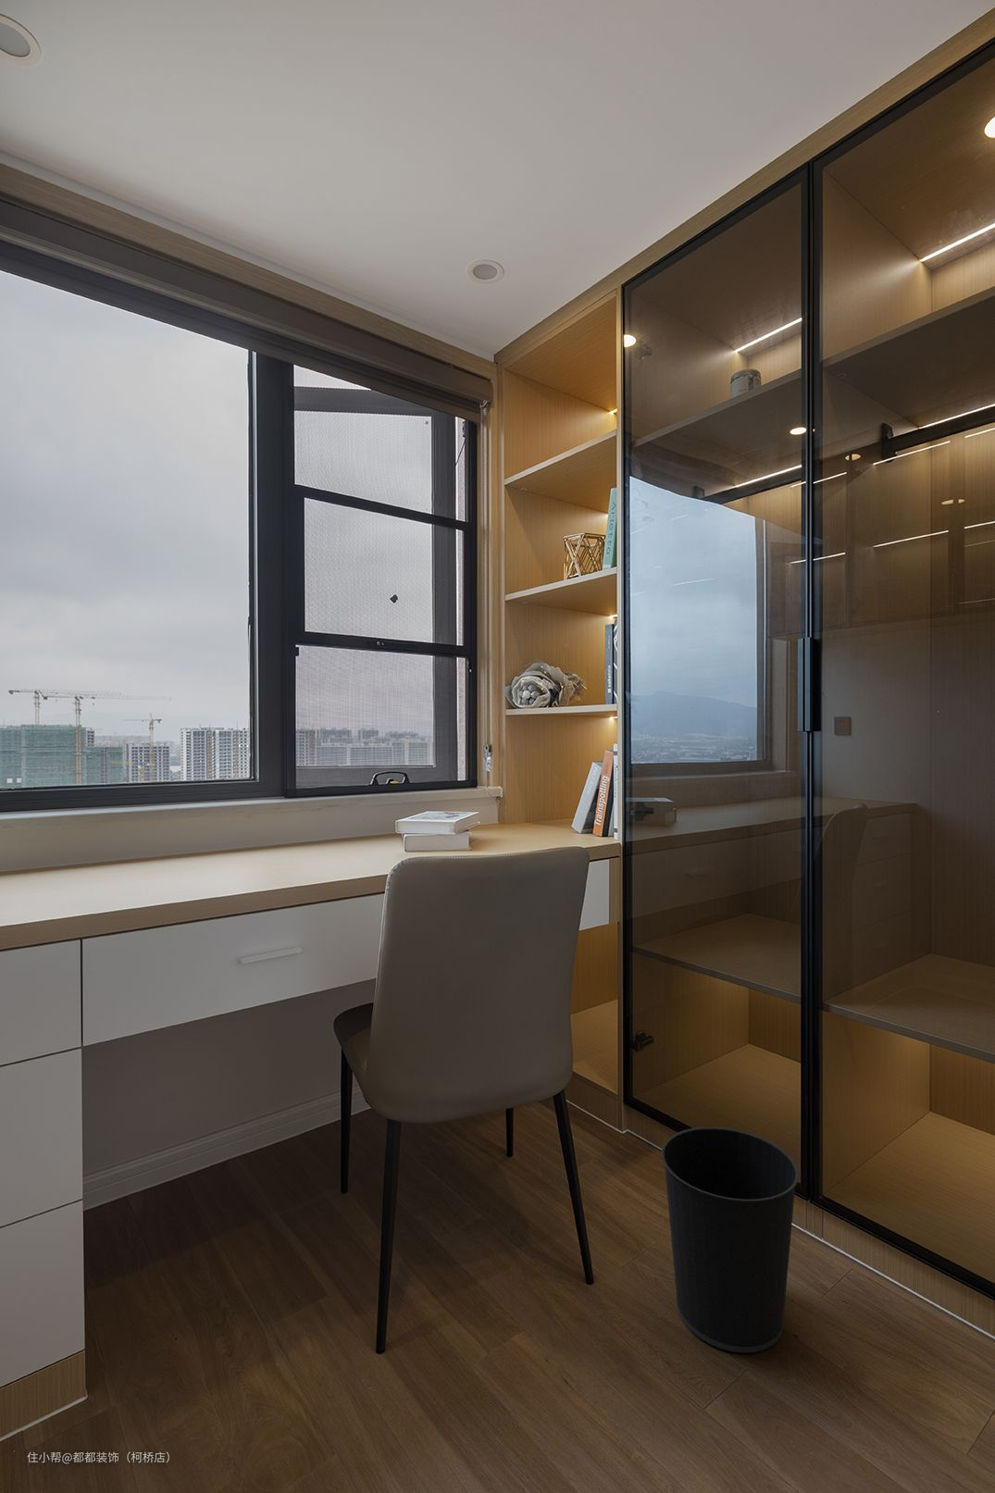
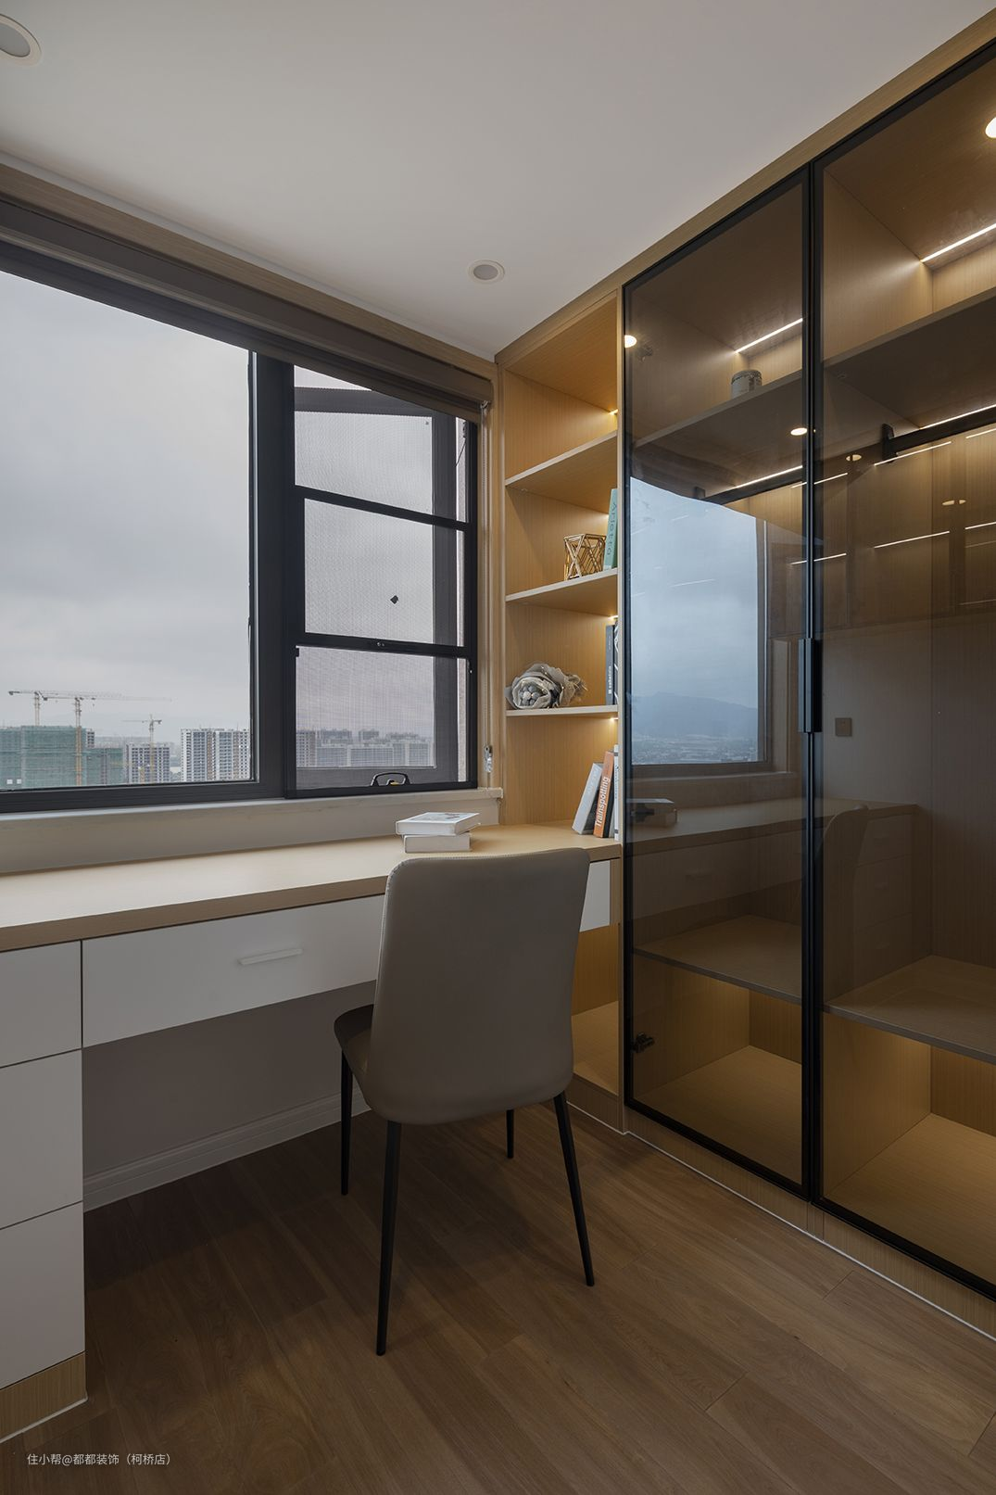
- wastebasket (728, 1235)
